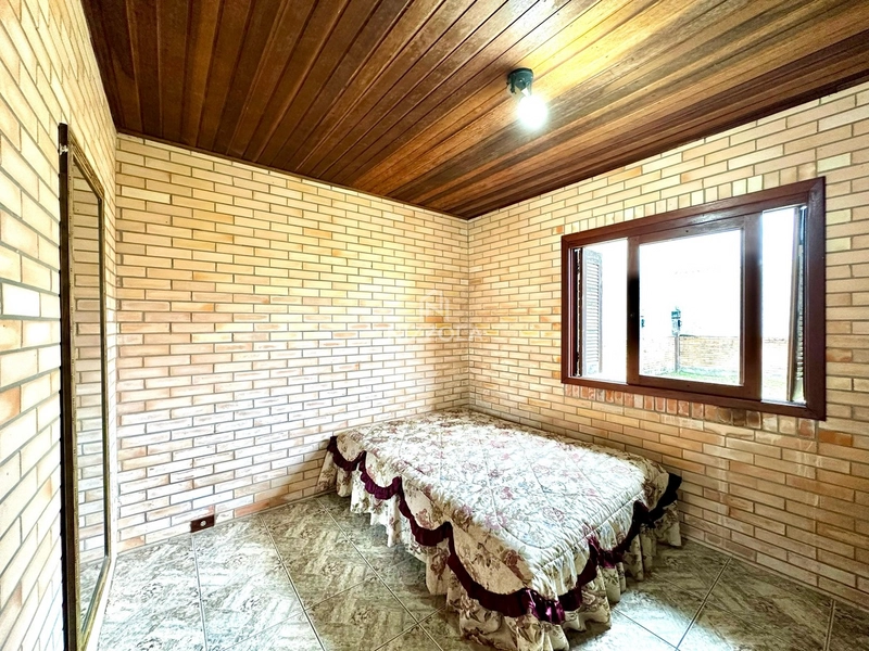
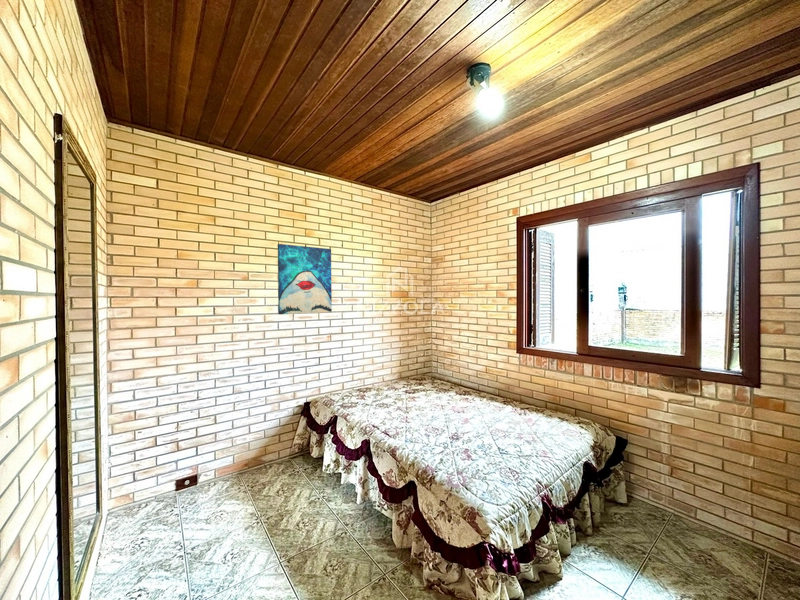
+ wall art (306, 280)
